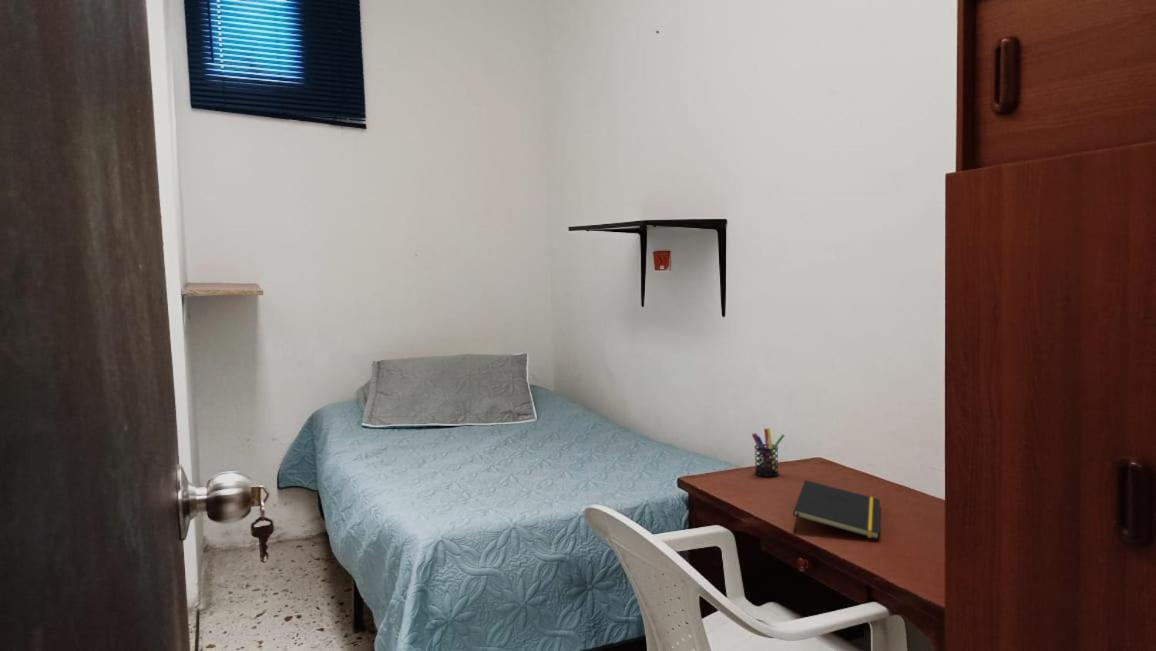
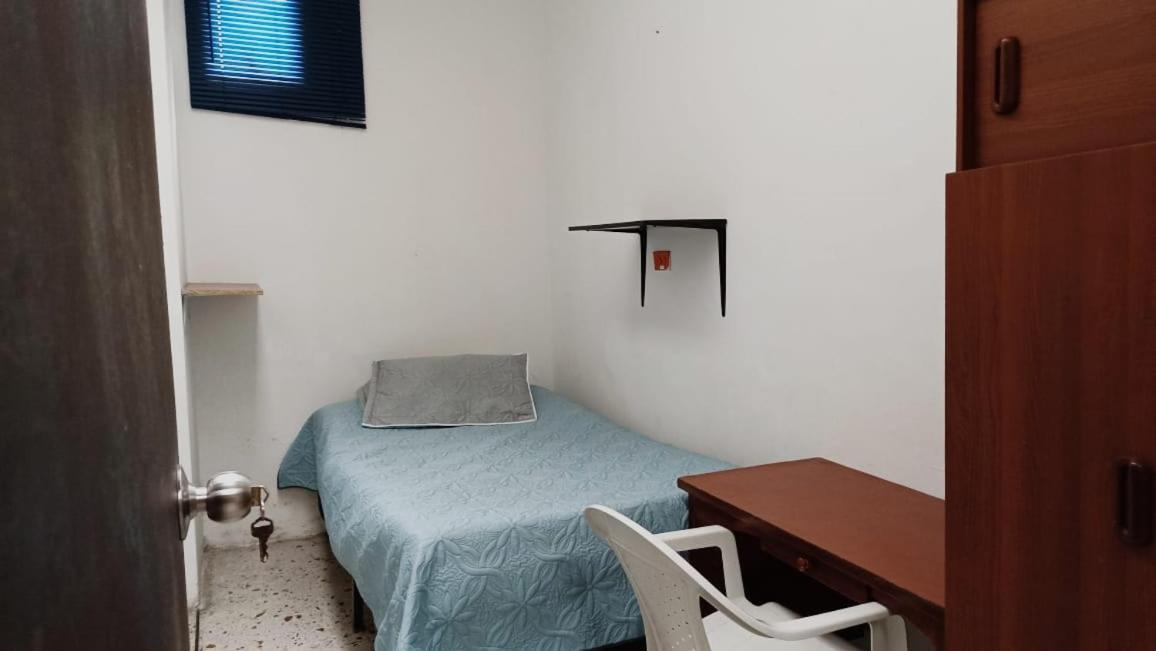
- pen holder (769, 450)
- notepad (838, 507)
